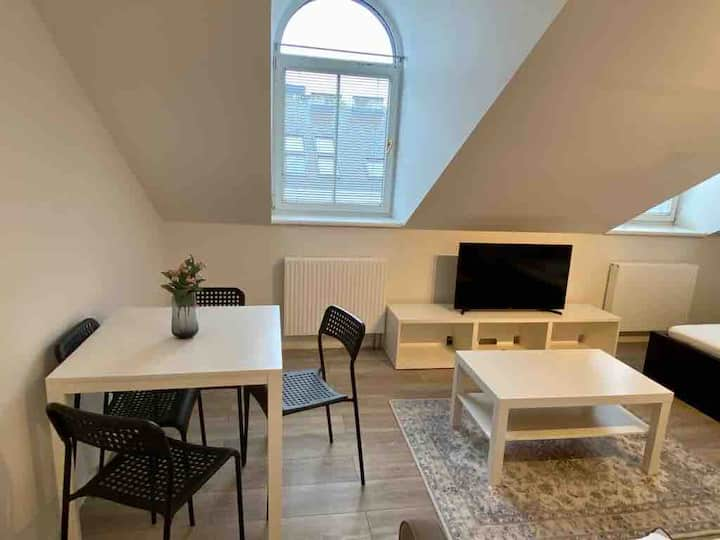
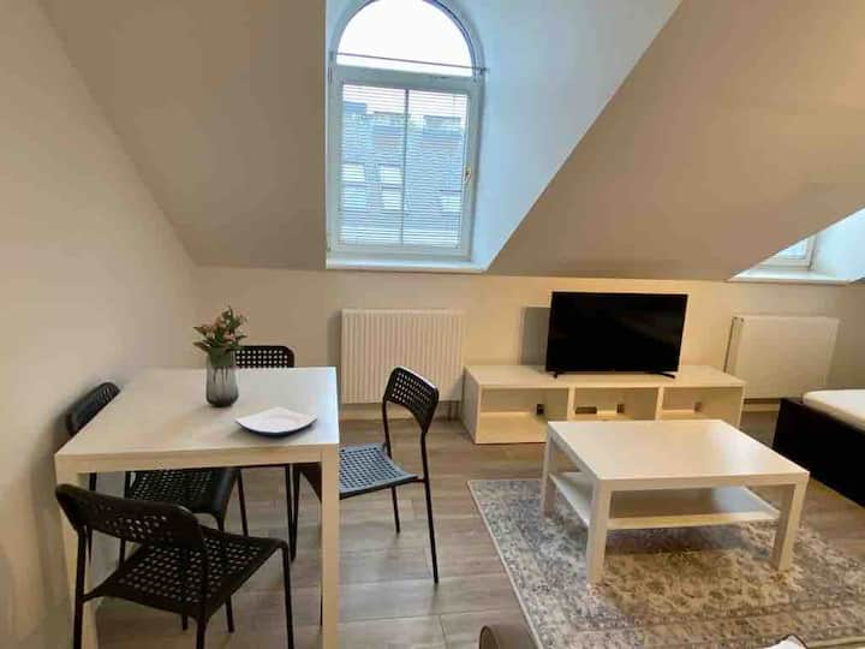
+ plate (276, 422)
